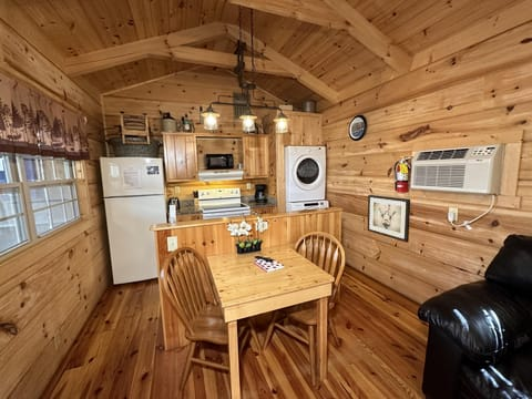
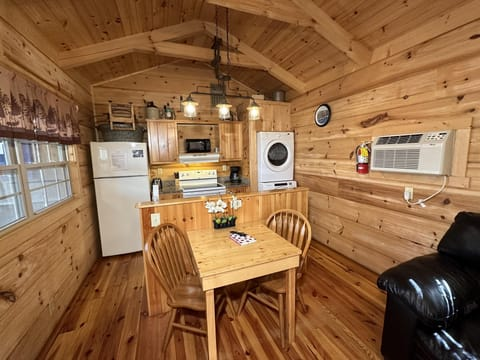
- wall art (386, 216)
